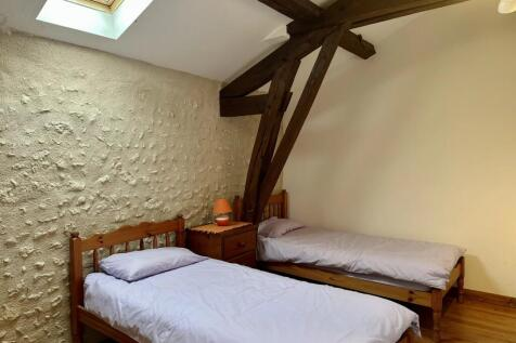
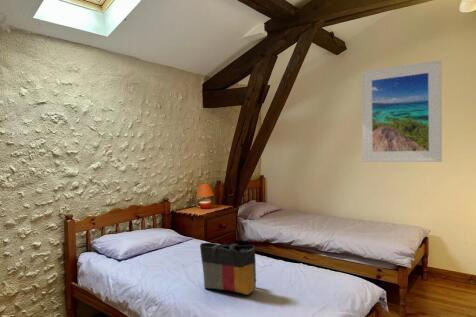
+ tote bag (231, 264)
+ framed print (399, 114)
